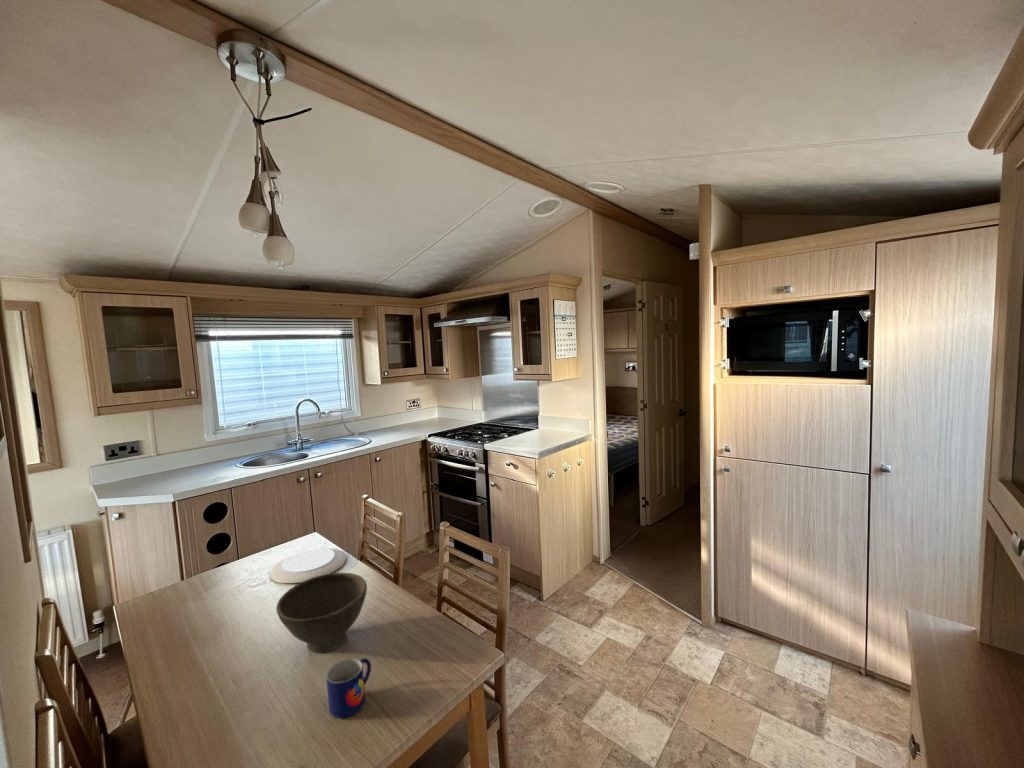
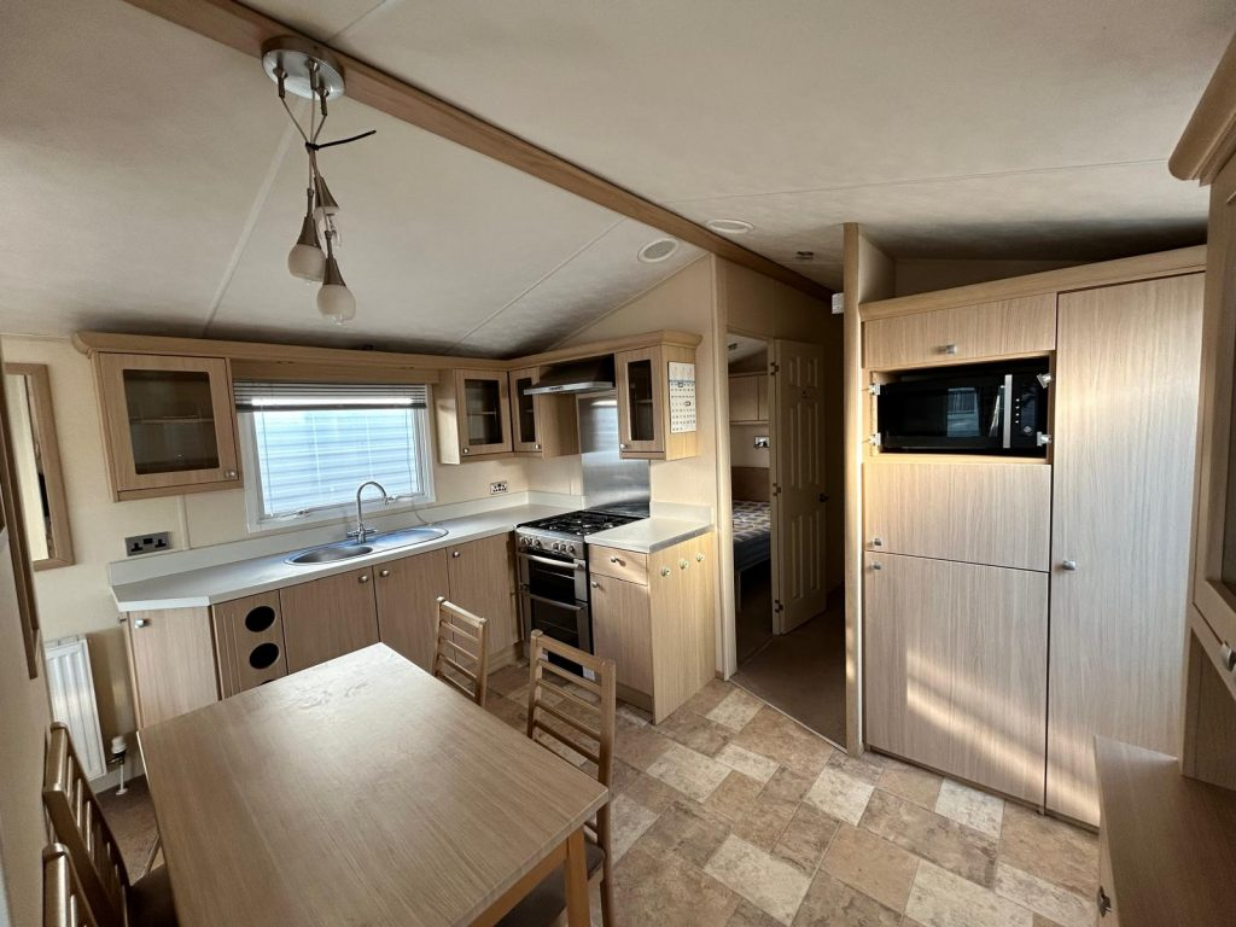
- mug (352, 682)
- plate (309, 562)
- bowl (325, 616)
